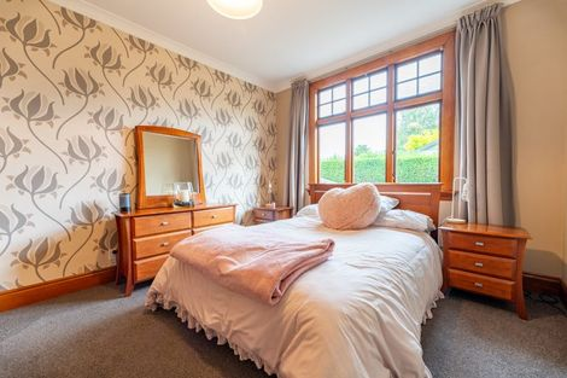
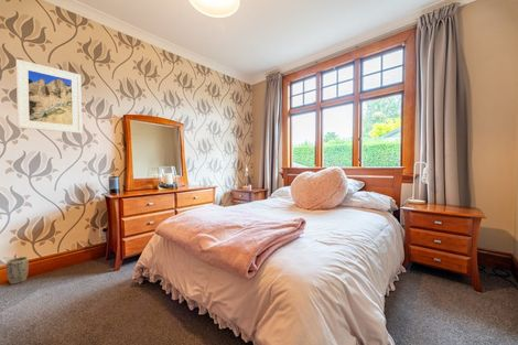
+ plant pot (18, 270)
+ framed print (51, 99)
